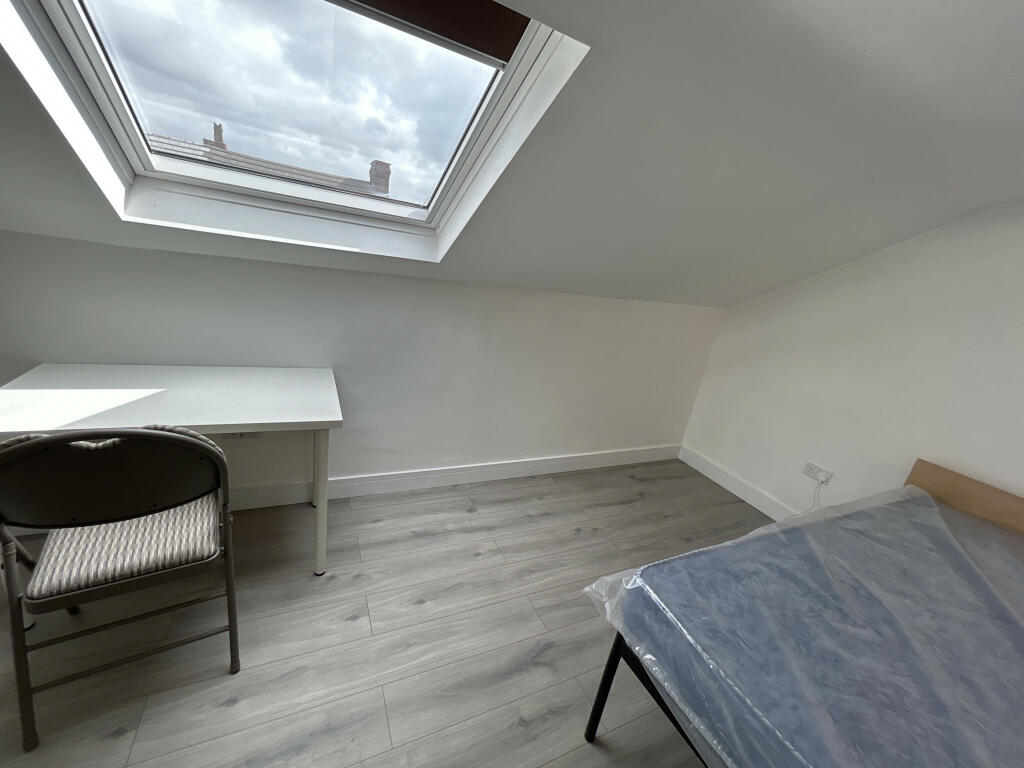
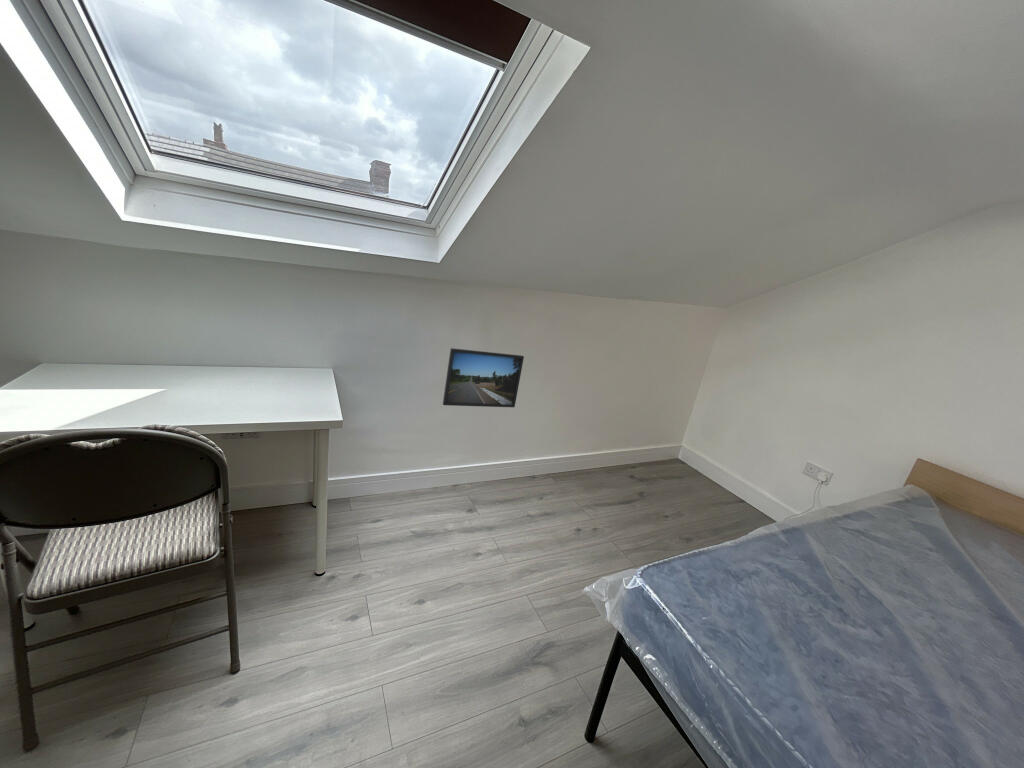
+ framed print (484, 379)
